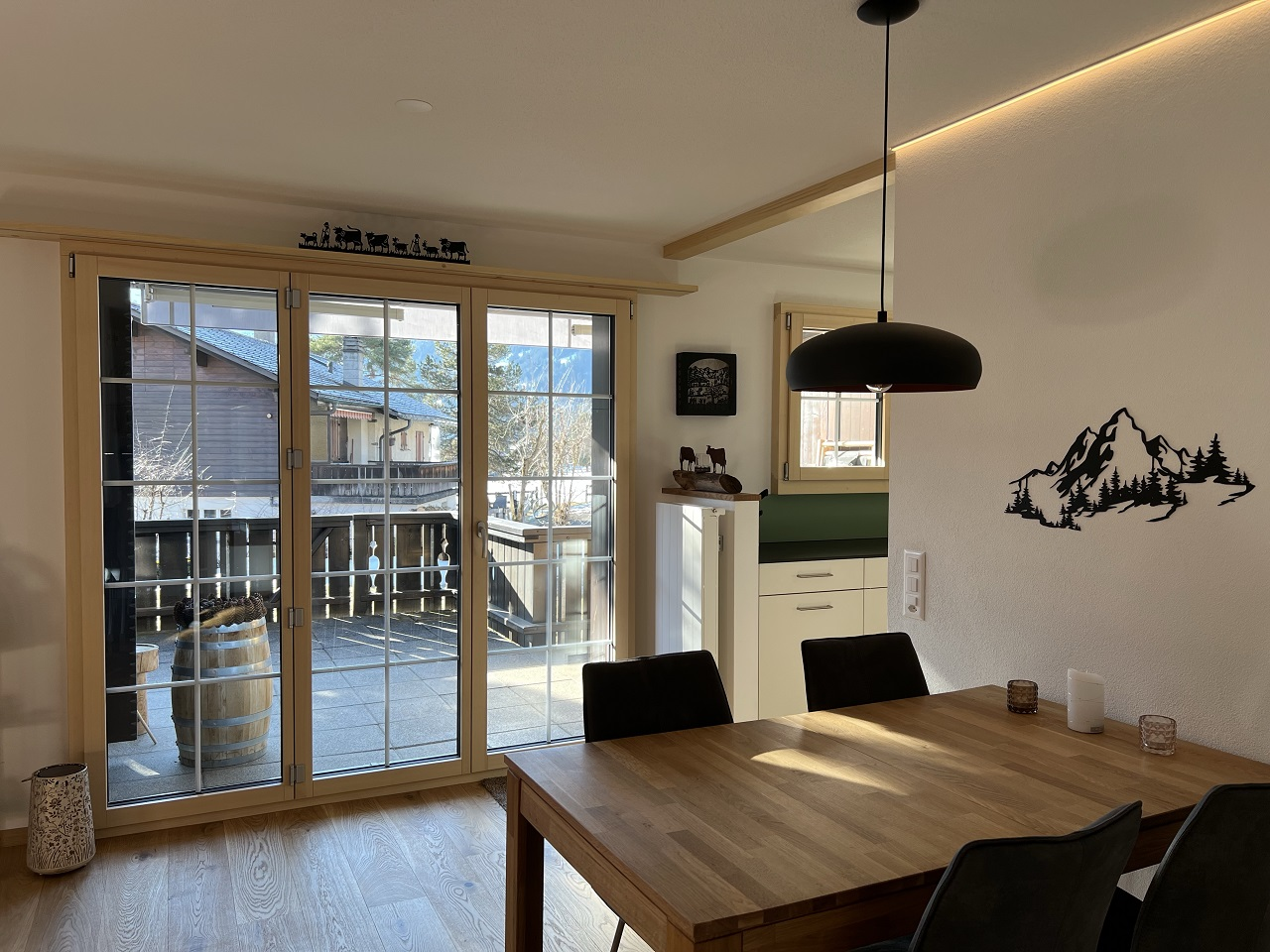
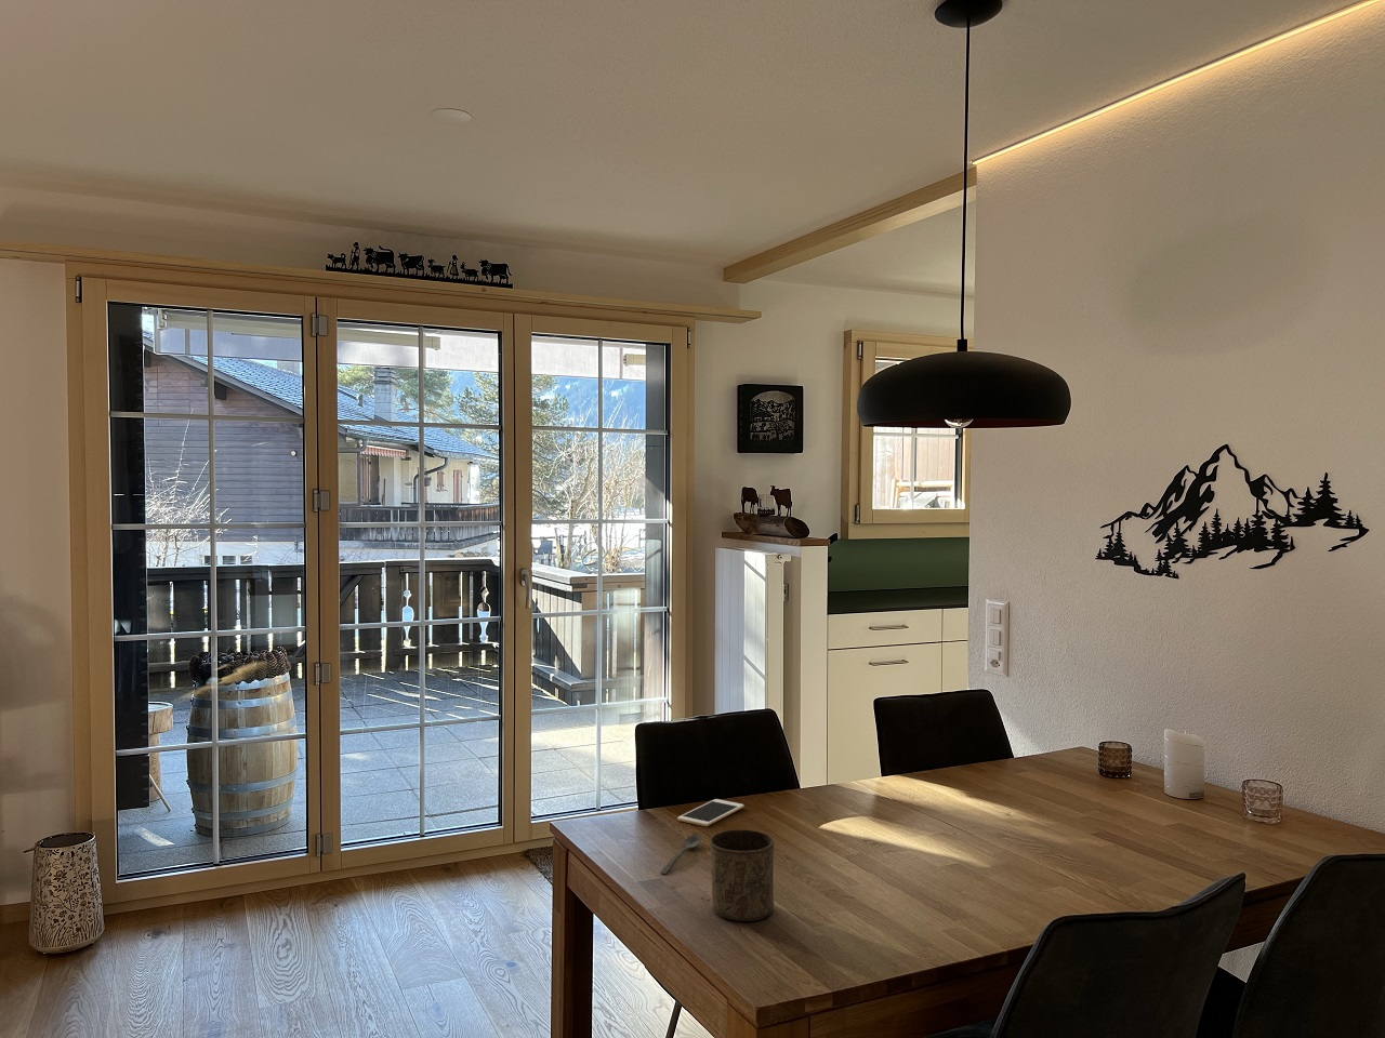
+ cell phone (711, 812)
+ spoon (681, 852)
+ cup (742, 874)
